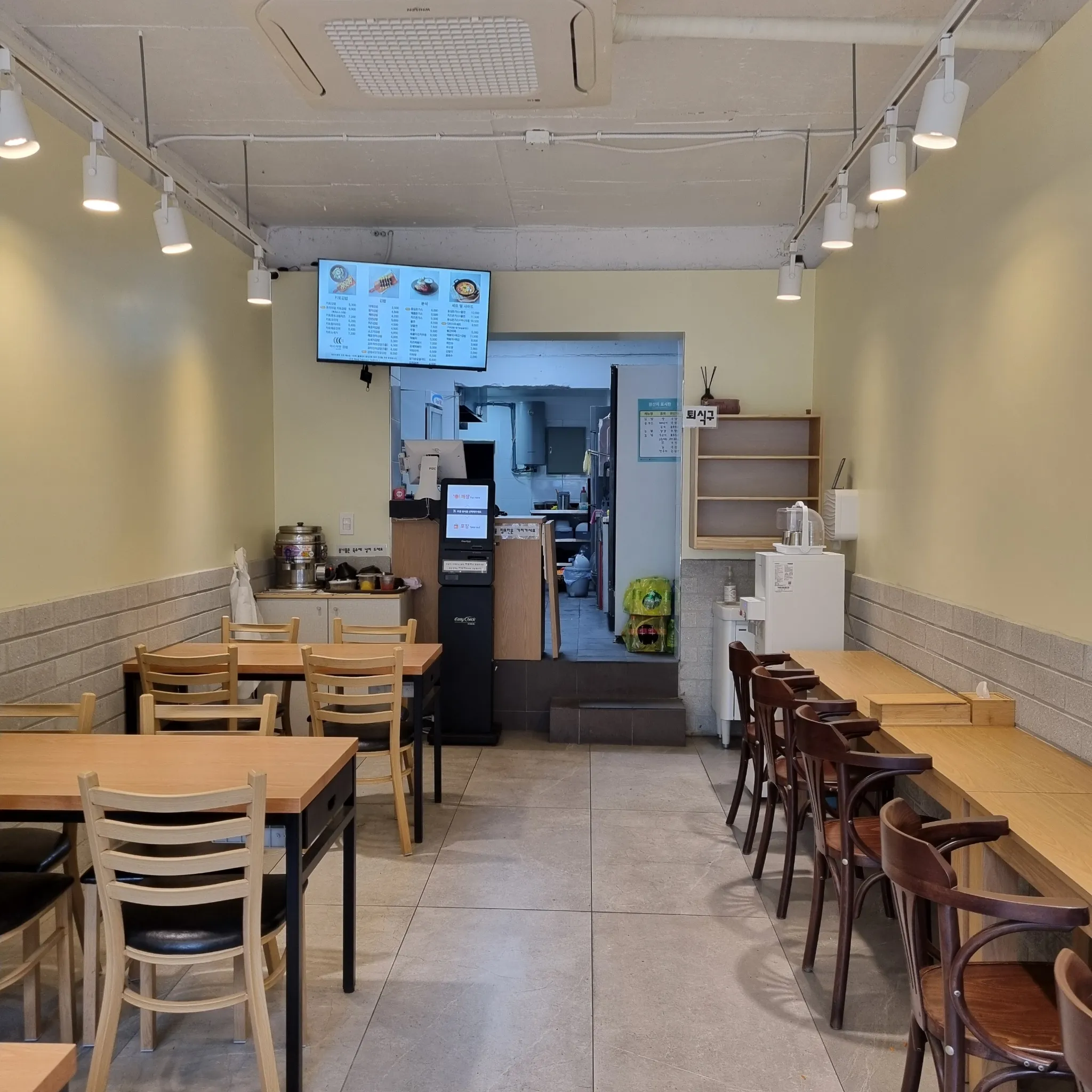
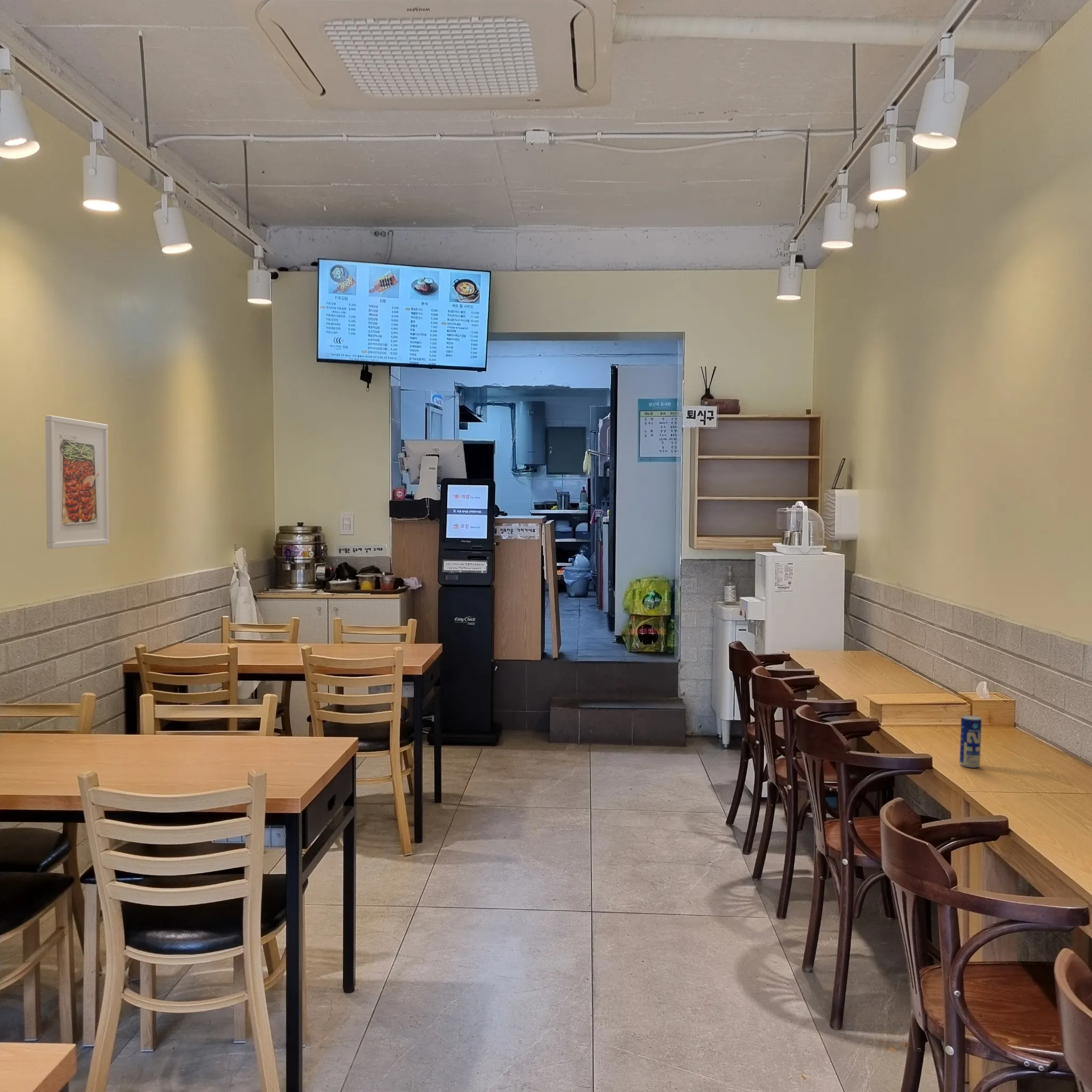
+ beverage can (970, 741)
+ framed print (79, 483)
